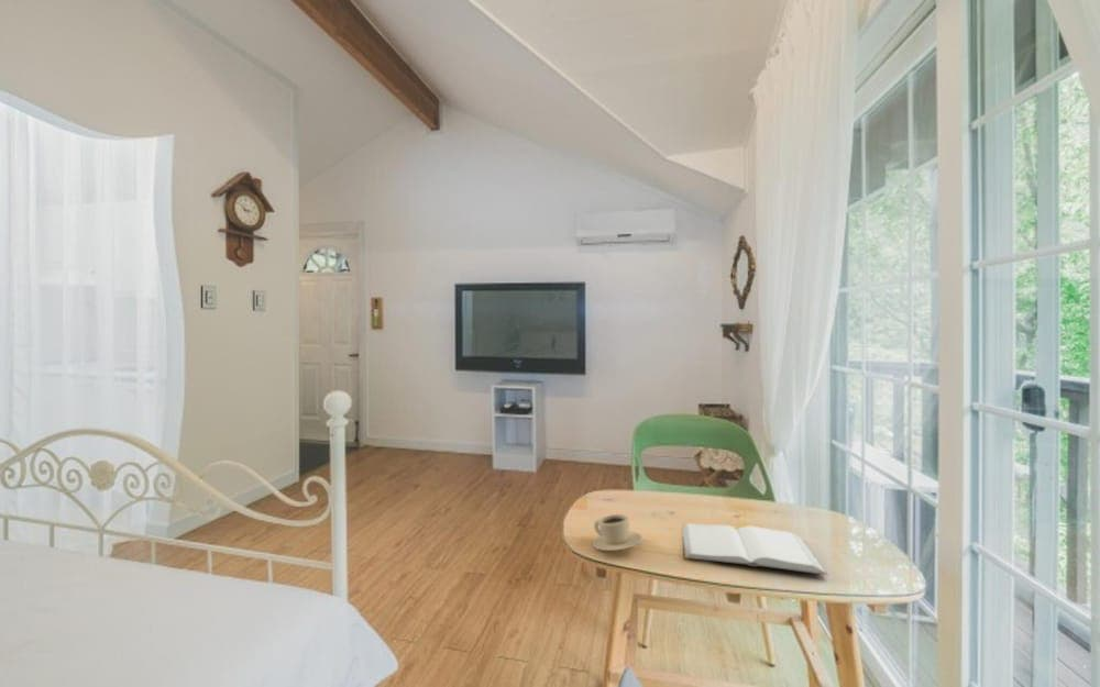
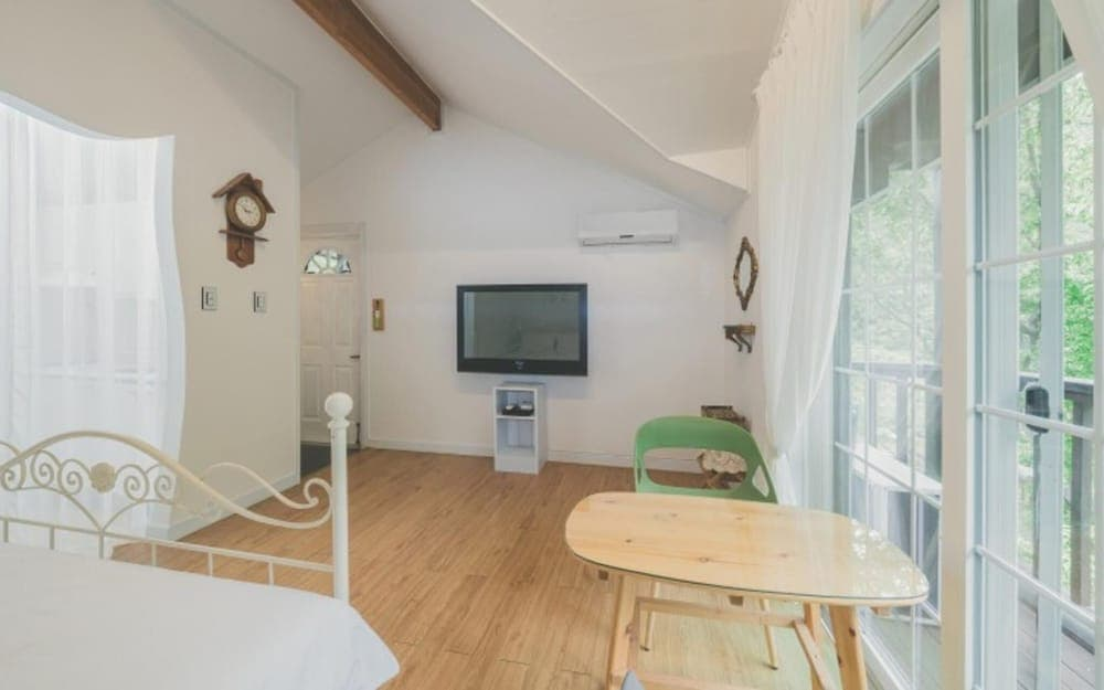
- book (746, 543)
- cup (615, 531)
